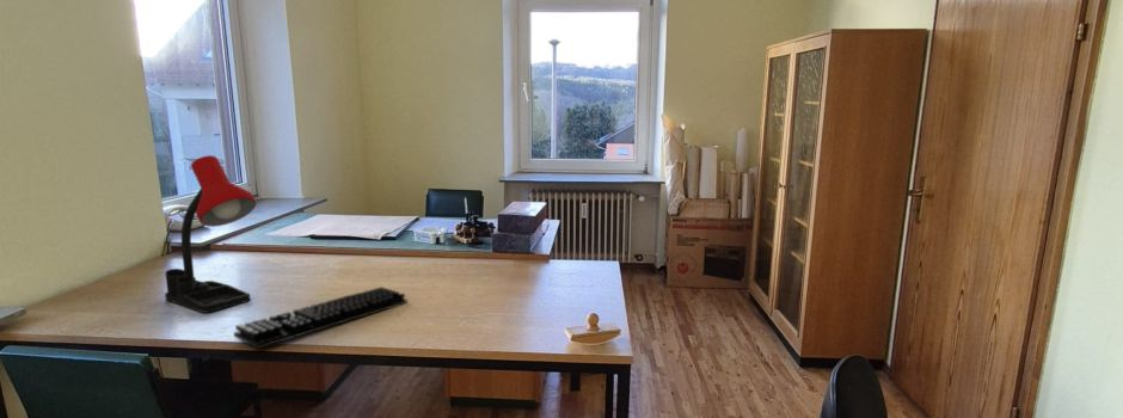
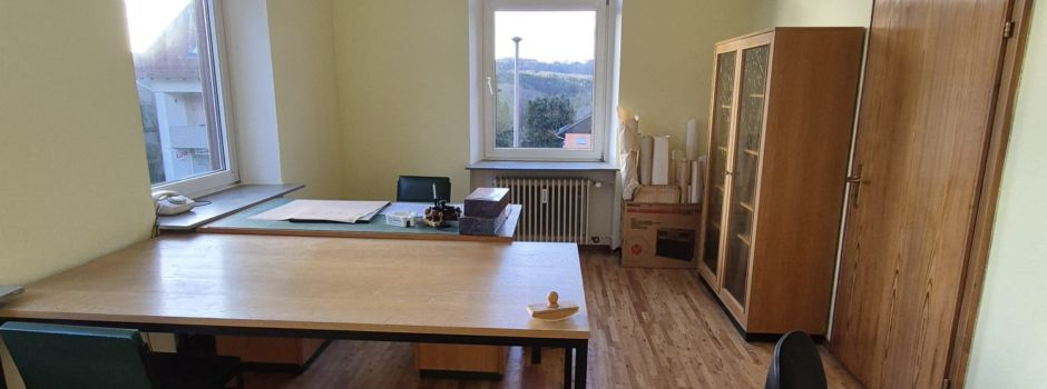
- desk lamp (210, 226)
- keyboard (327, 313)
